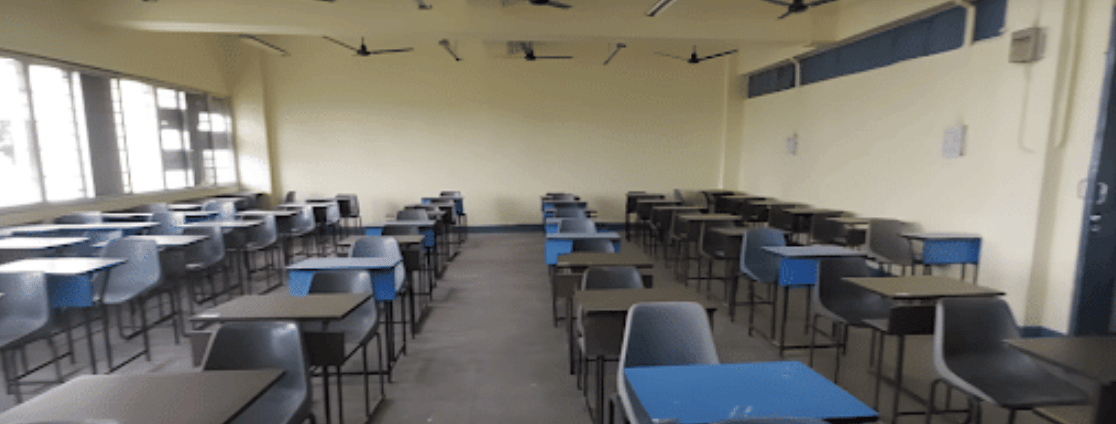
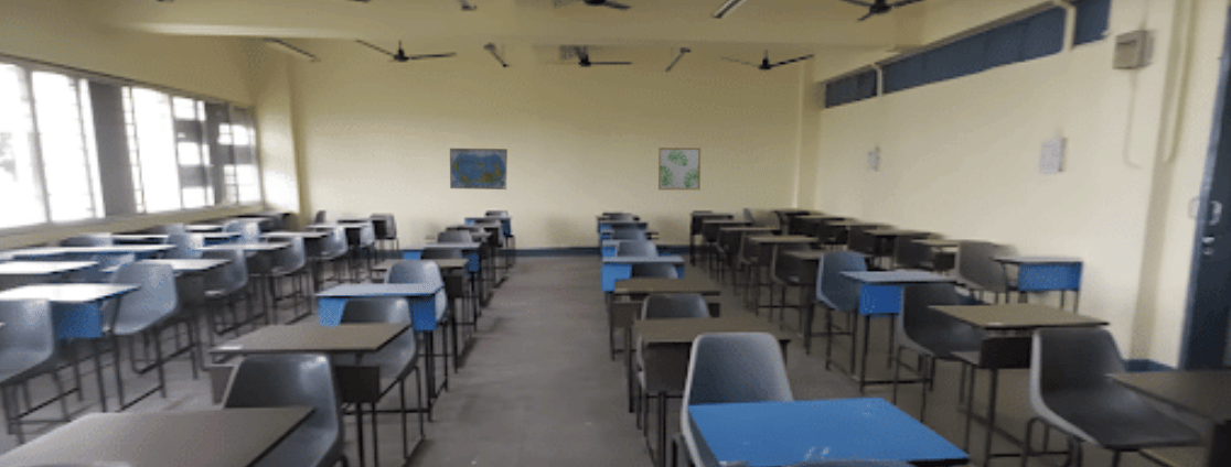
+ wall art (679, 169)
+ world map (478, 169)
